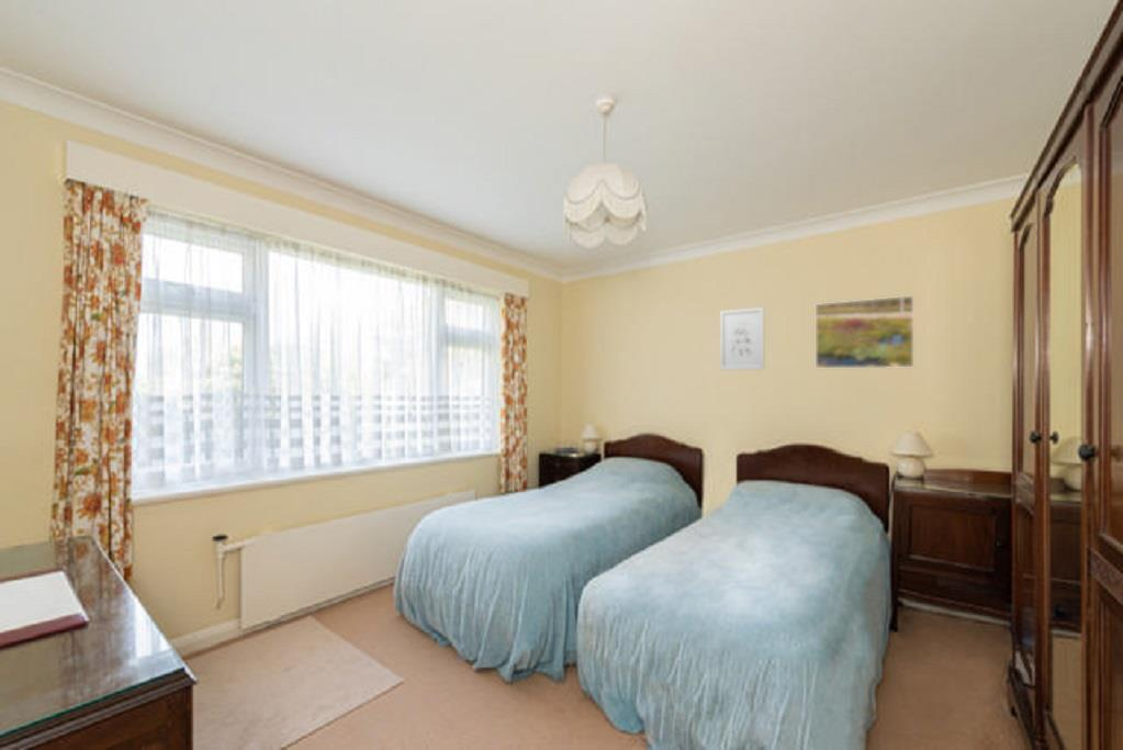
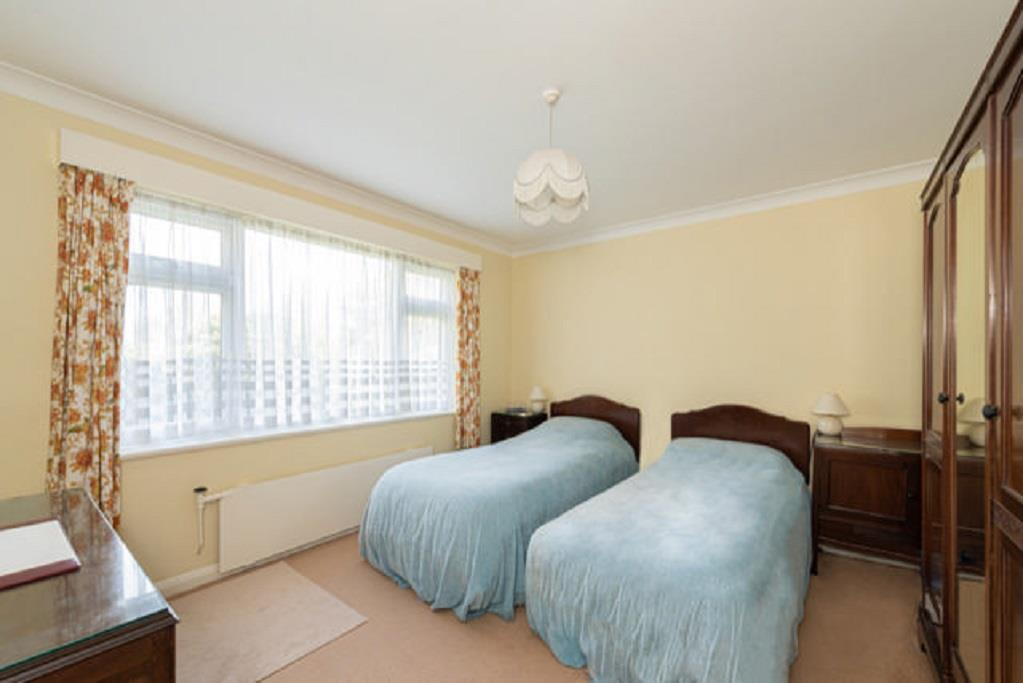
- wall art (741, 339)
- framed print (862, 334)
